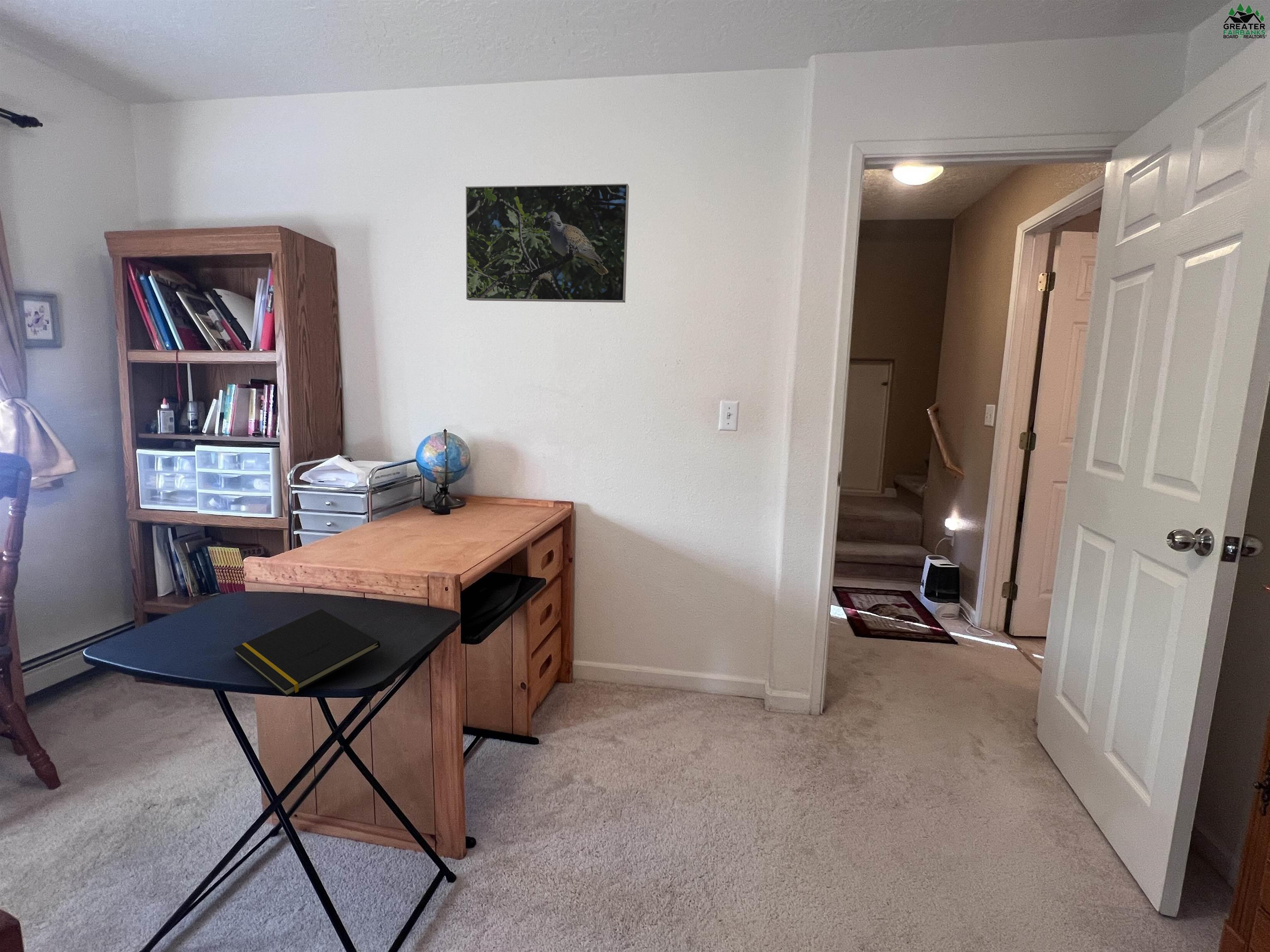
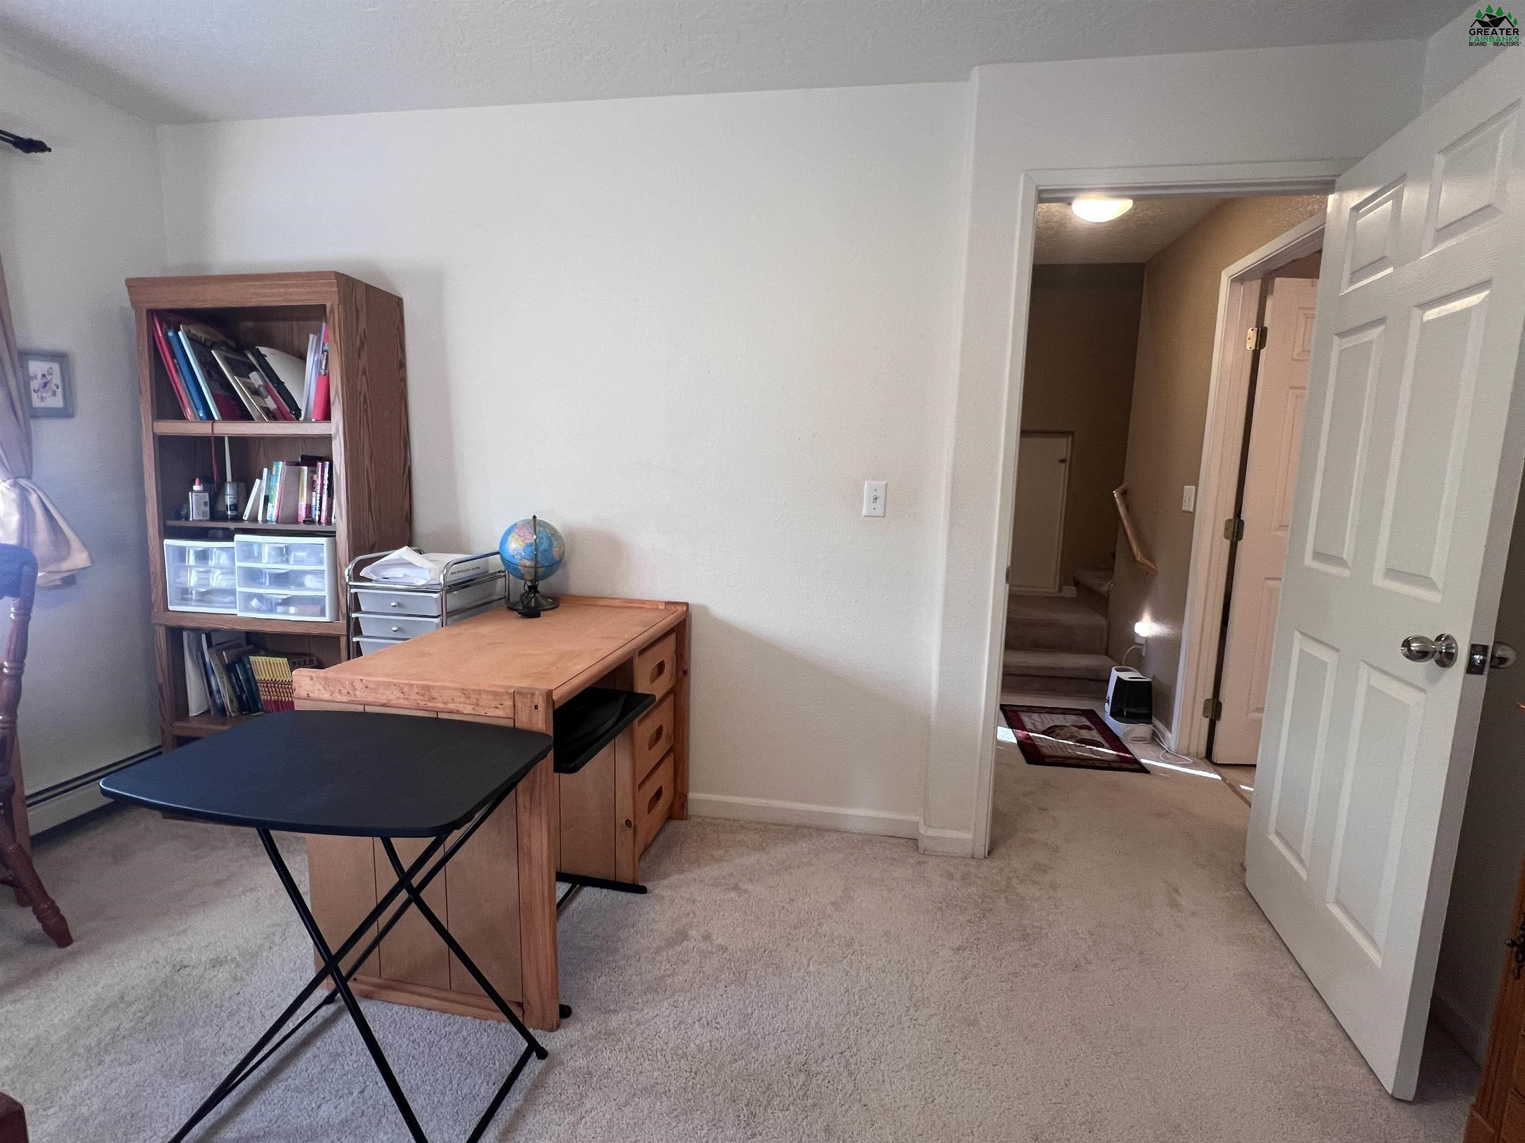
- notepad (306, 647)
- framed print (545, 244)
